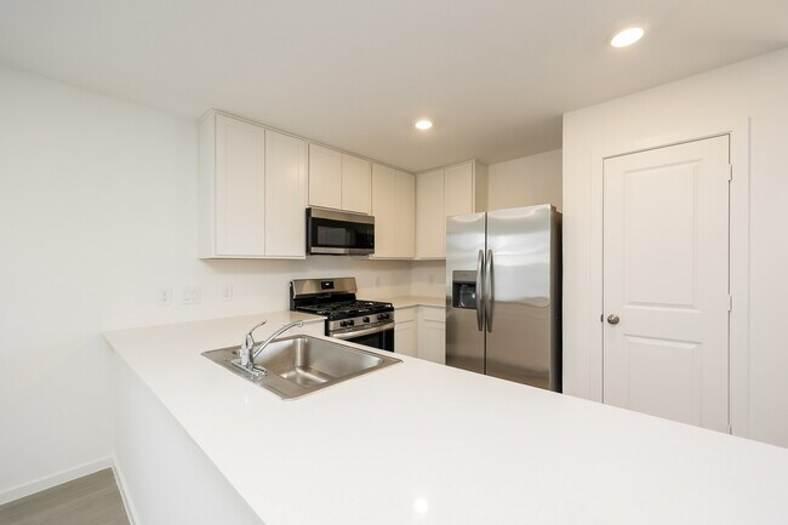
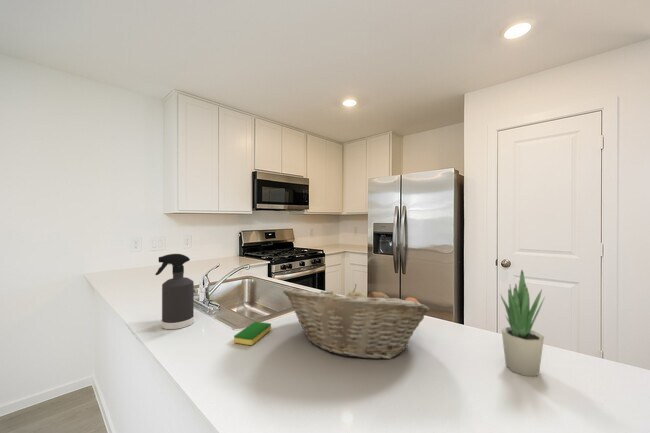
+ dish sponge (253, 332)
+ potted plant (519, 319)
+ fruit basket (352, 310)
+ spray bottle (175, 288)
